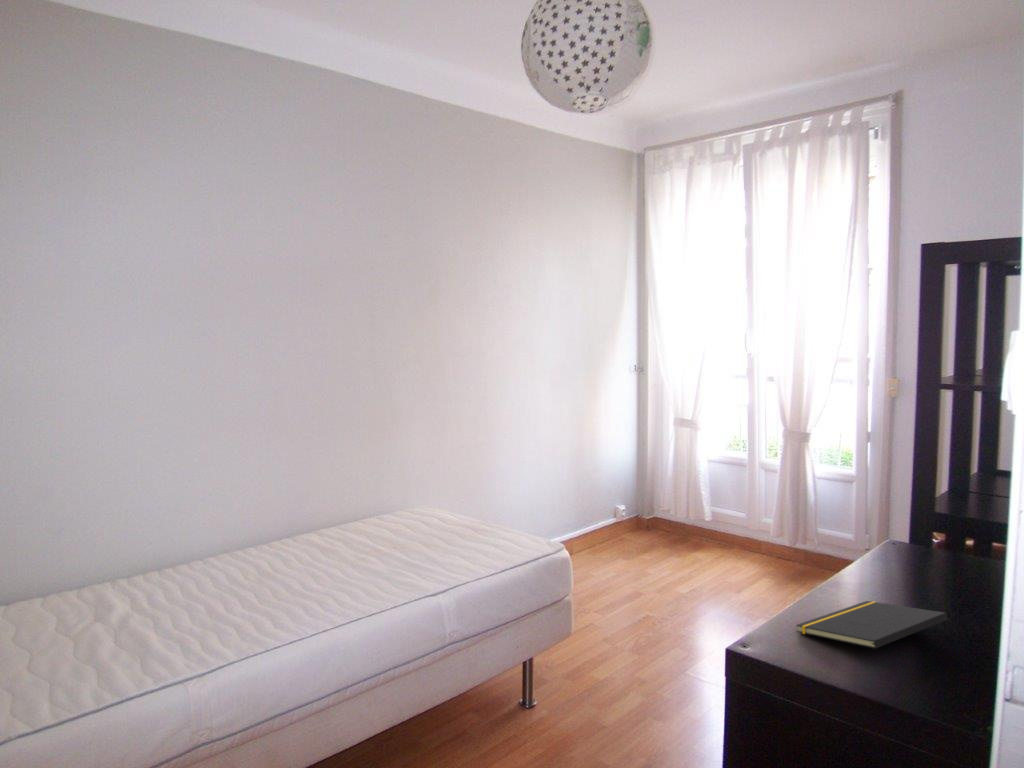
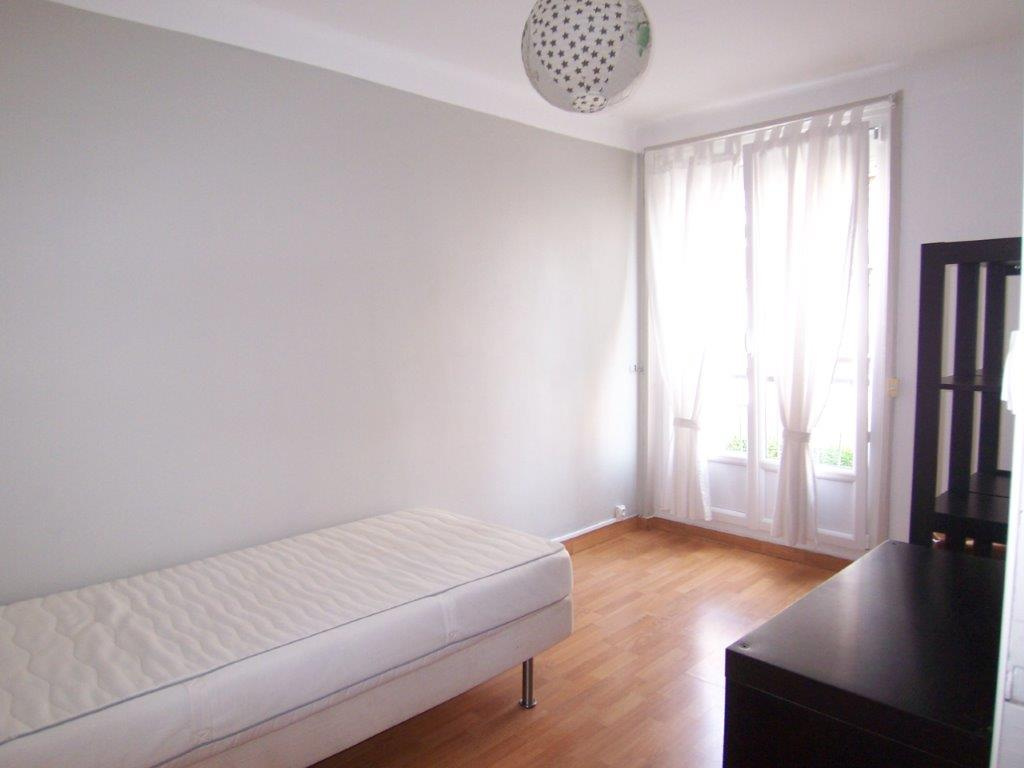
- notepad (870, 622)
